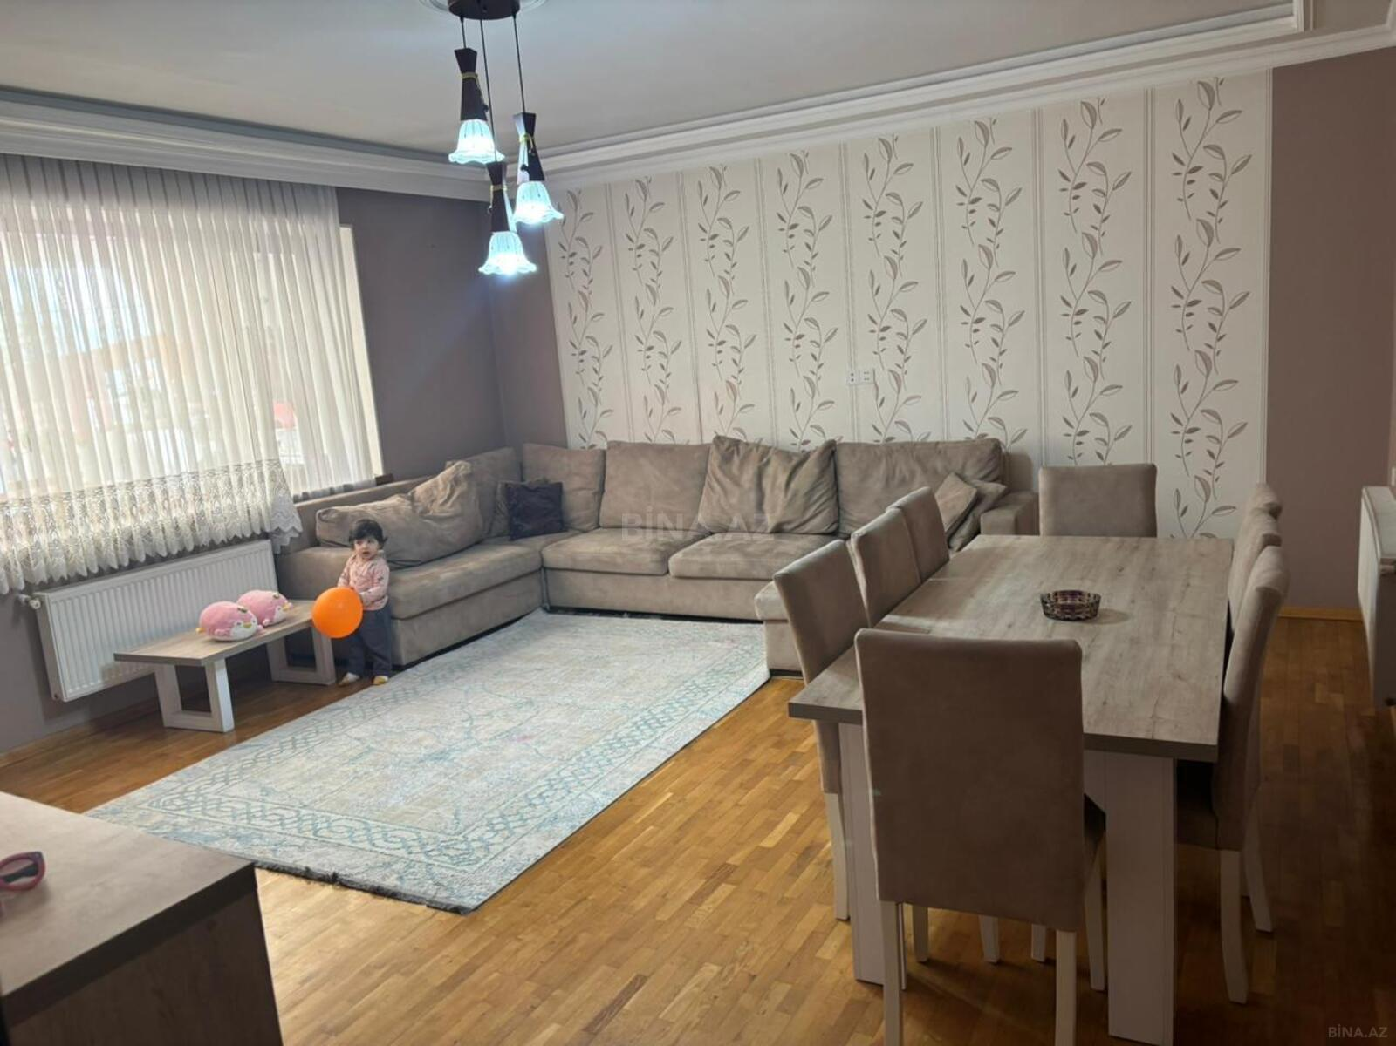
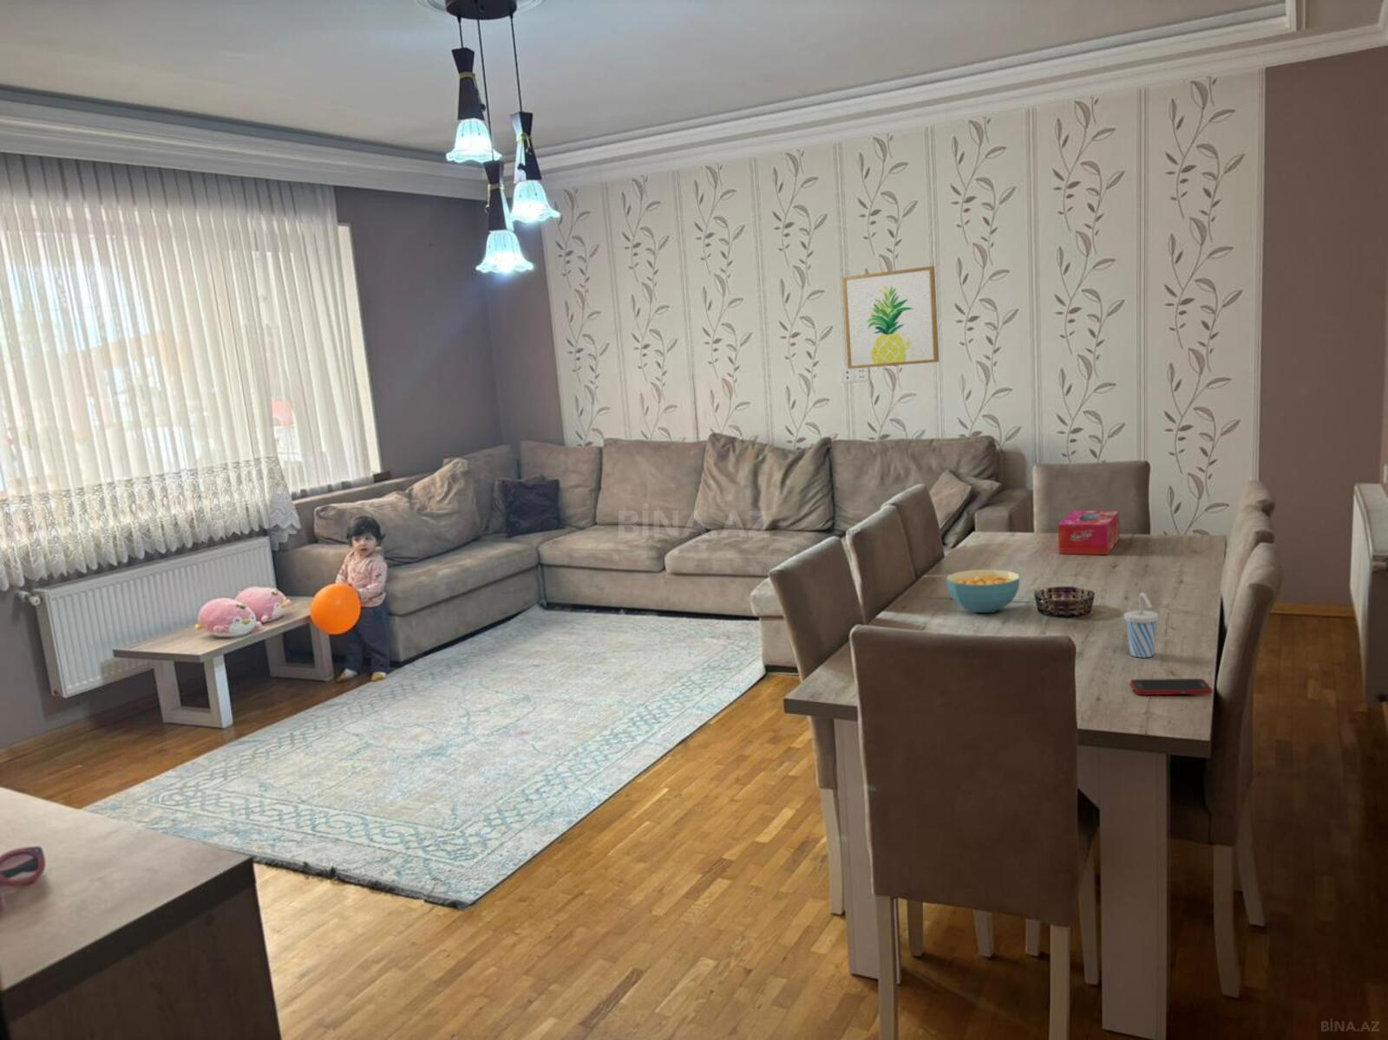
+ wall art (890, 319)
+ tissue box (1090, 531)
+ cell phone (1171, 686)
+ cup (1142, 623)
+ cereal bowl (983, 593)
